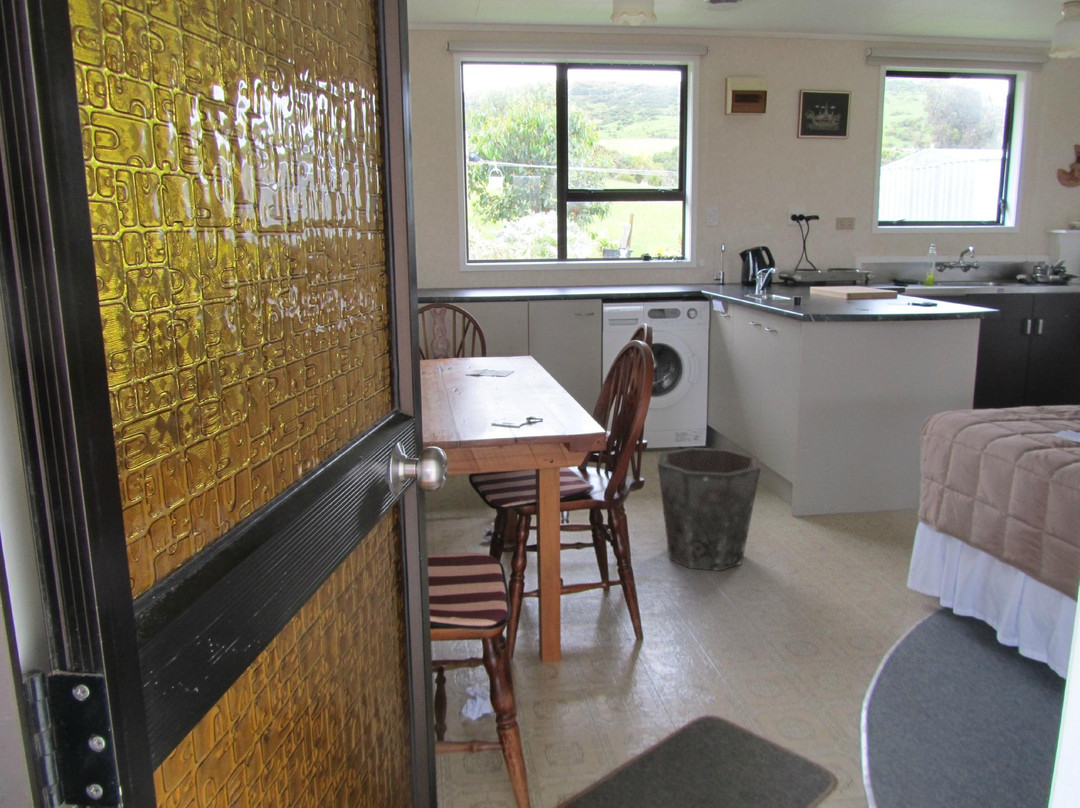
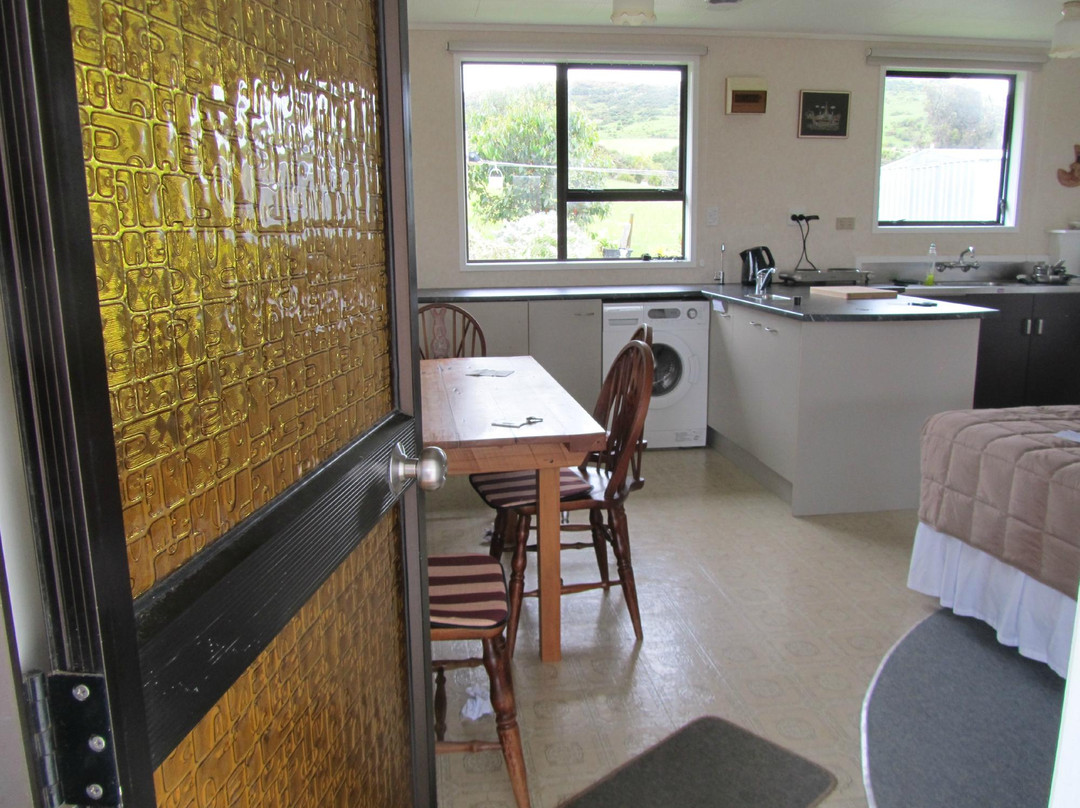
- waste bin (707, 508)
